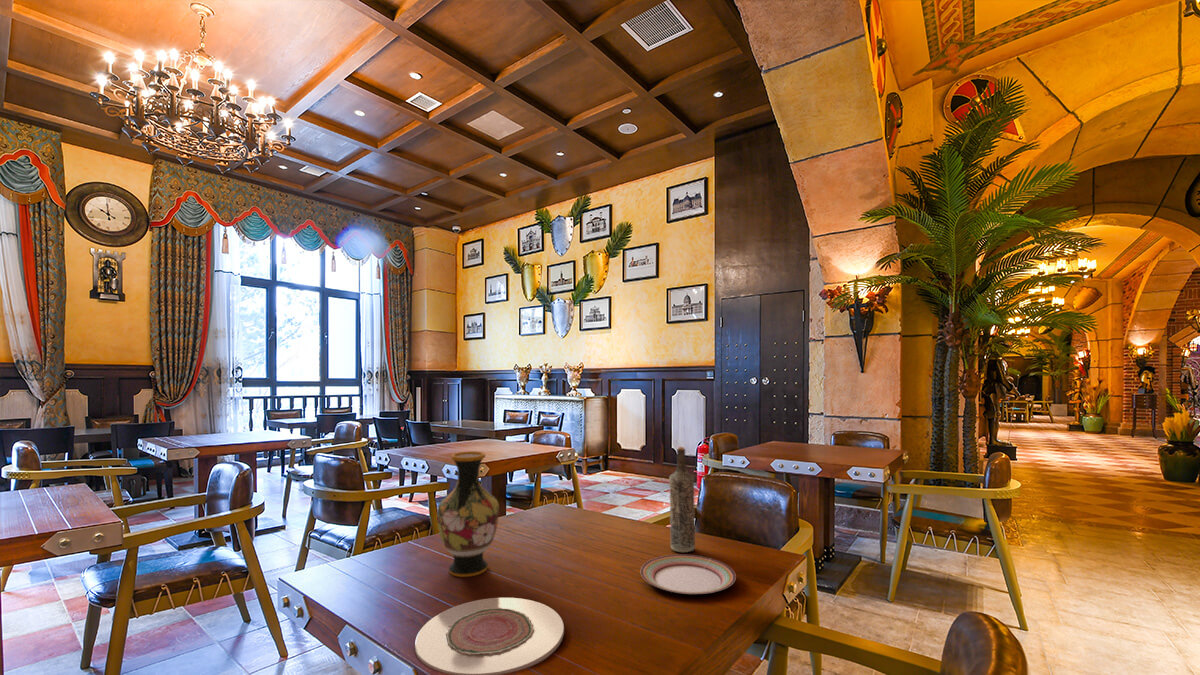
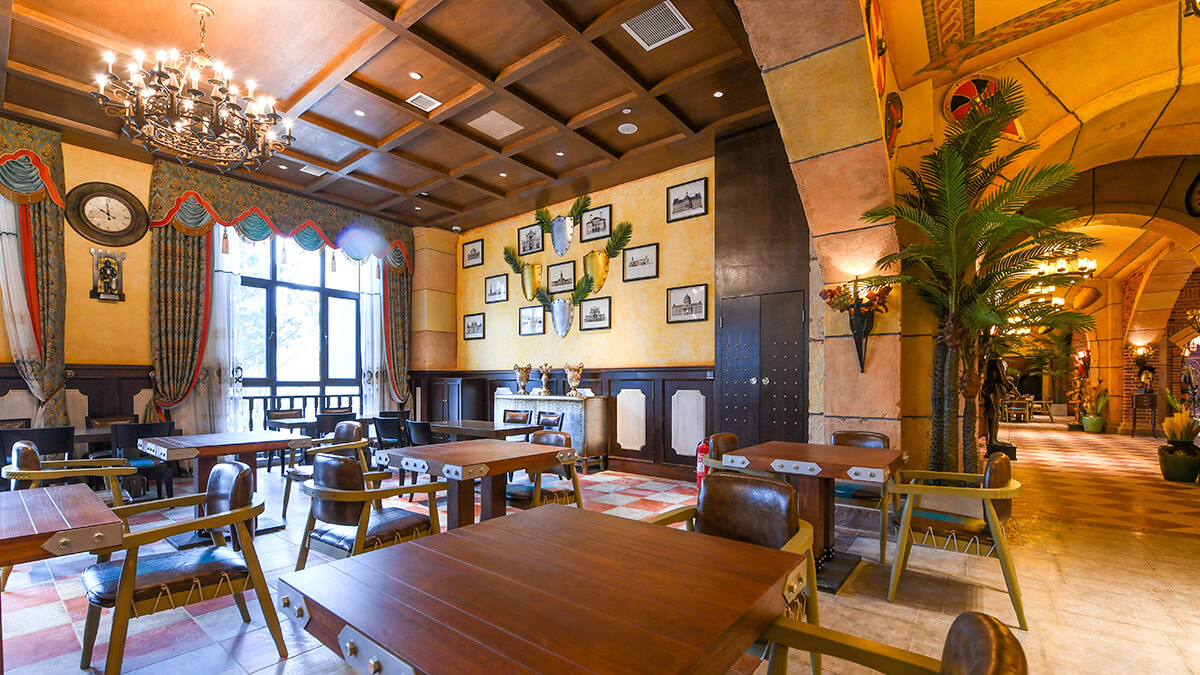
- plate (491, 631)
- vase (468, 511)
- bottle (681, 498)
- plate (687, 576)
